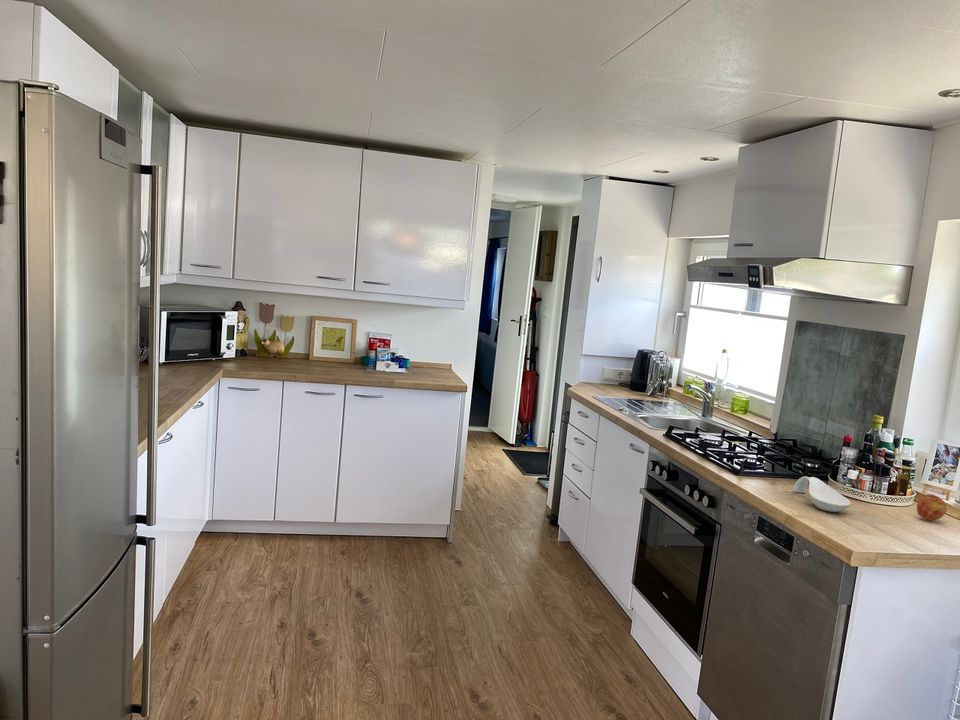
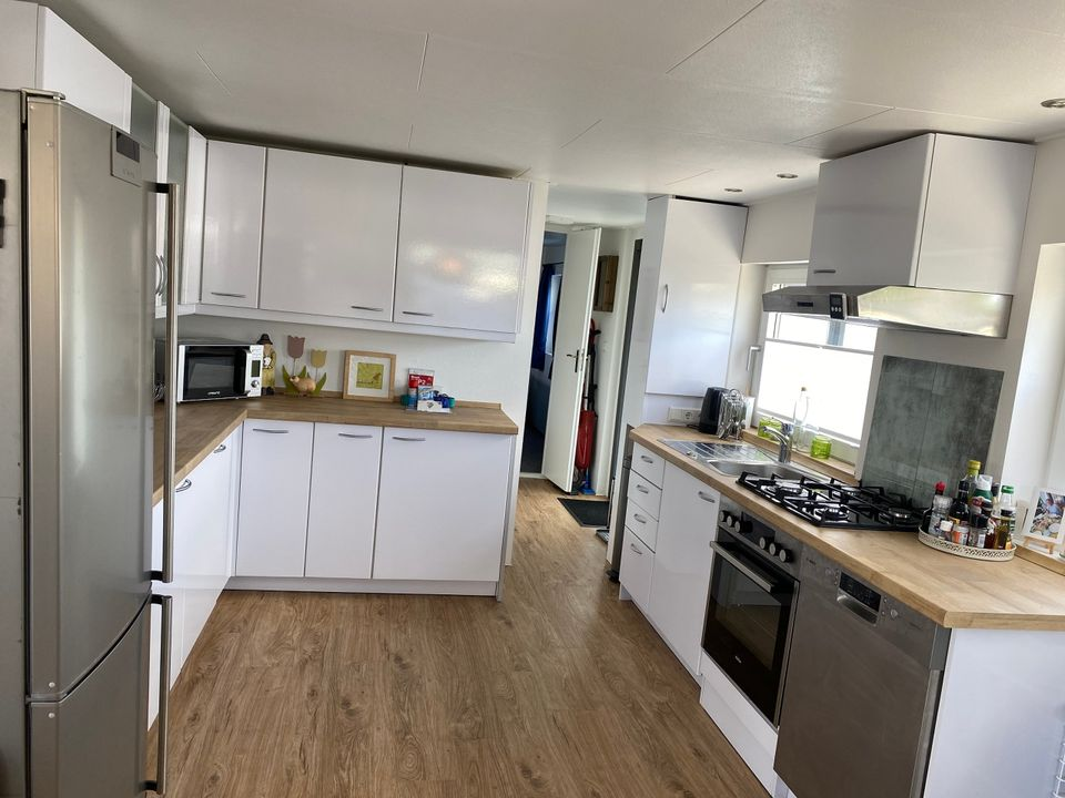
- apple (931, 508)
- spoon rest (819, 492)
